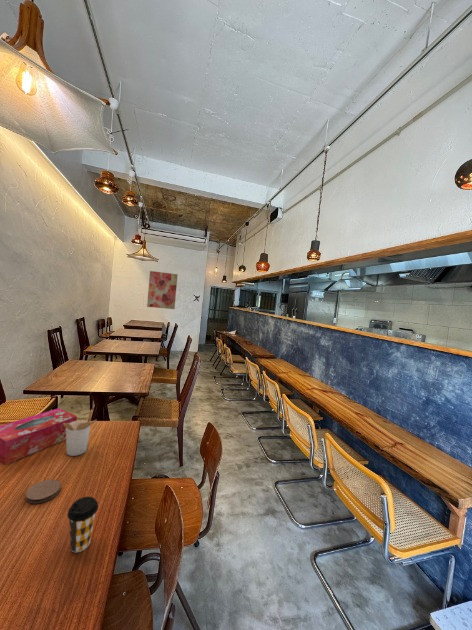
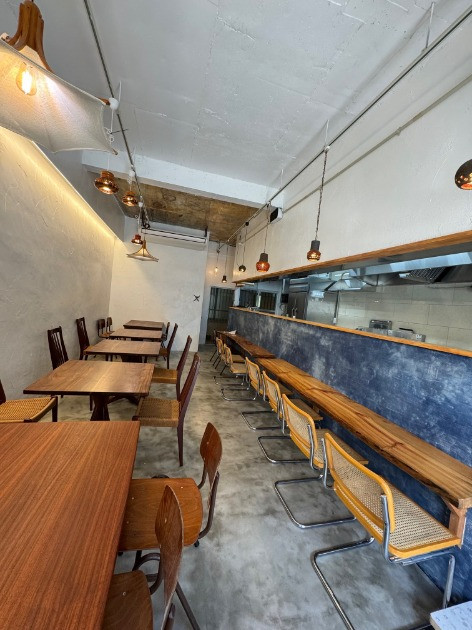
- coaster (43, 490)
- wall art (162, 290)
- utensil holder (80, 433)
- coffee cup (82, 524)
- tissue box (35, 432)
